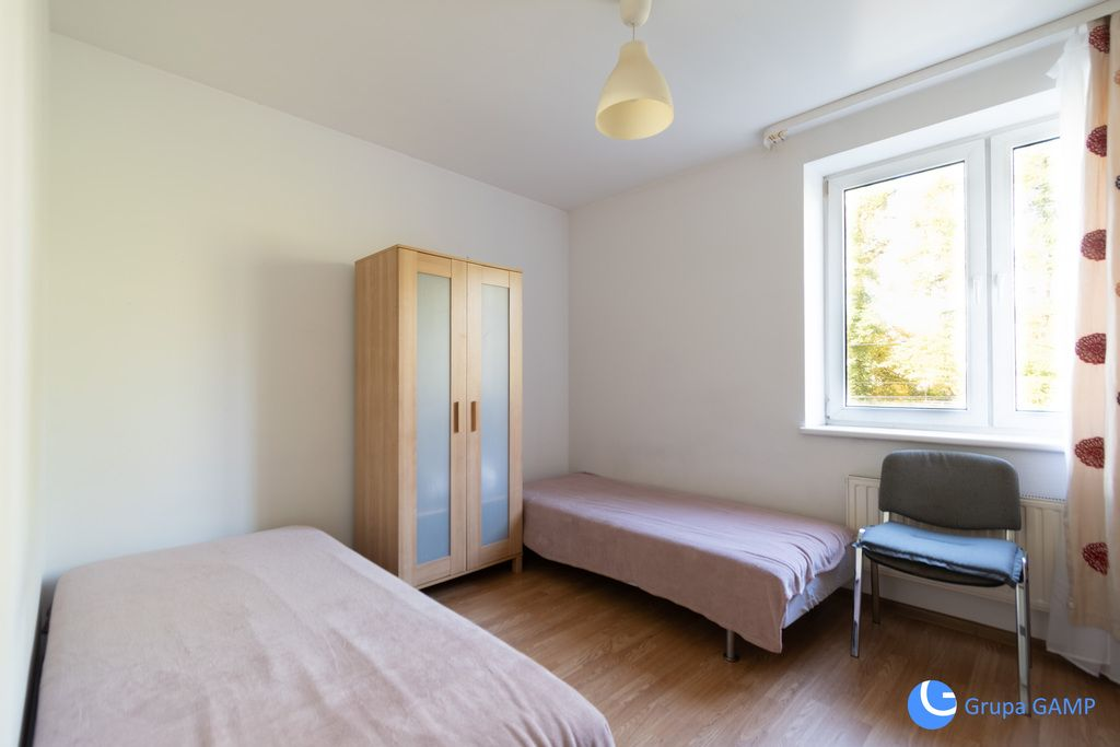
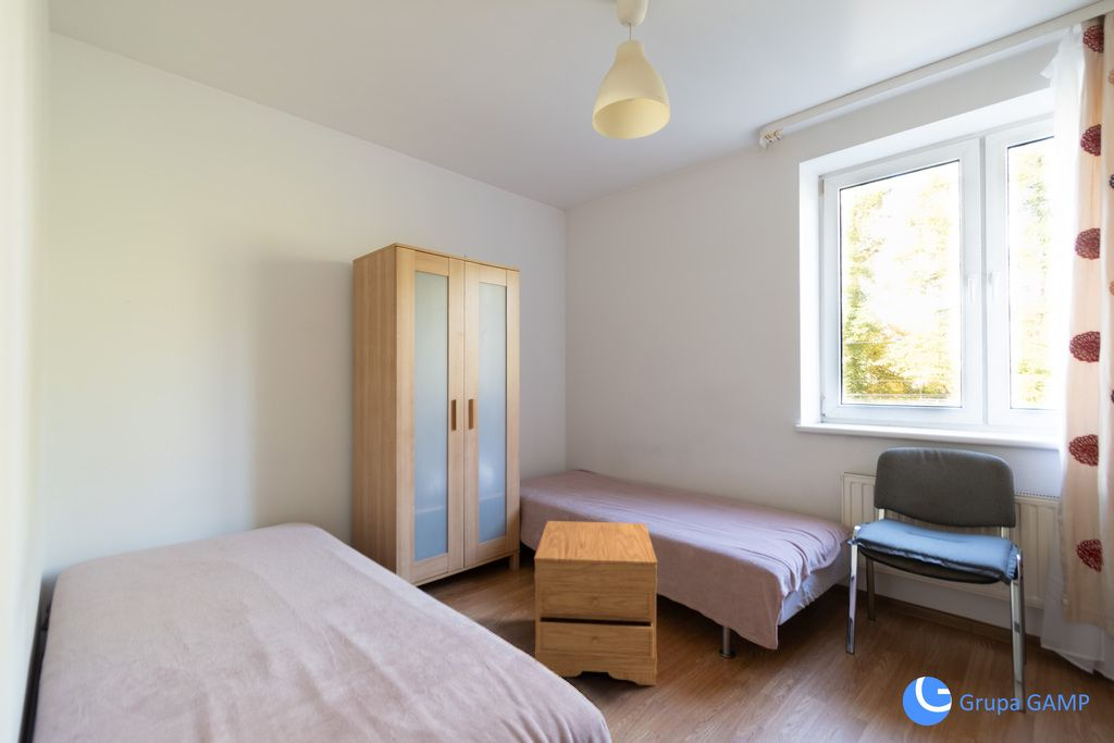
+ nightstand (595, 596)
